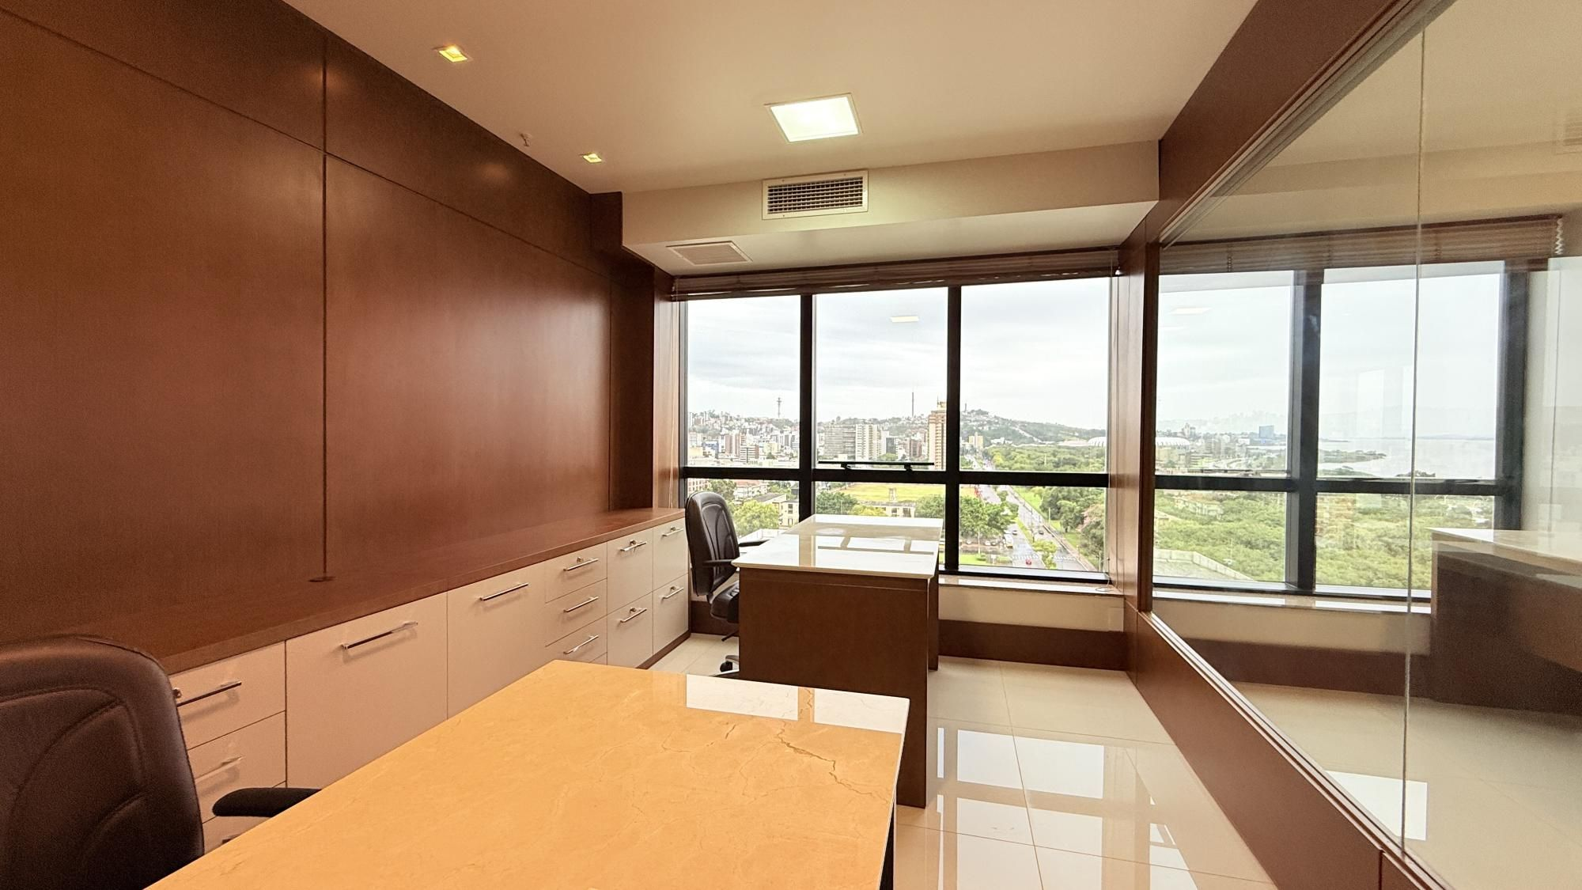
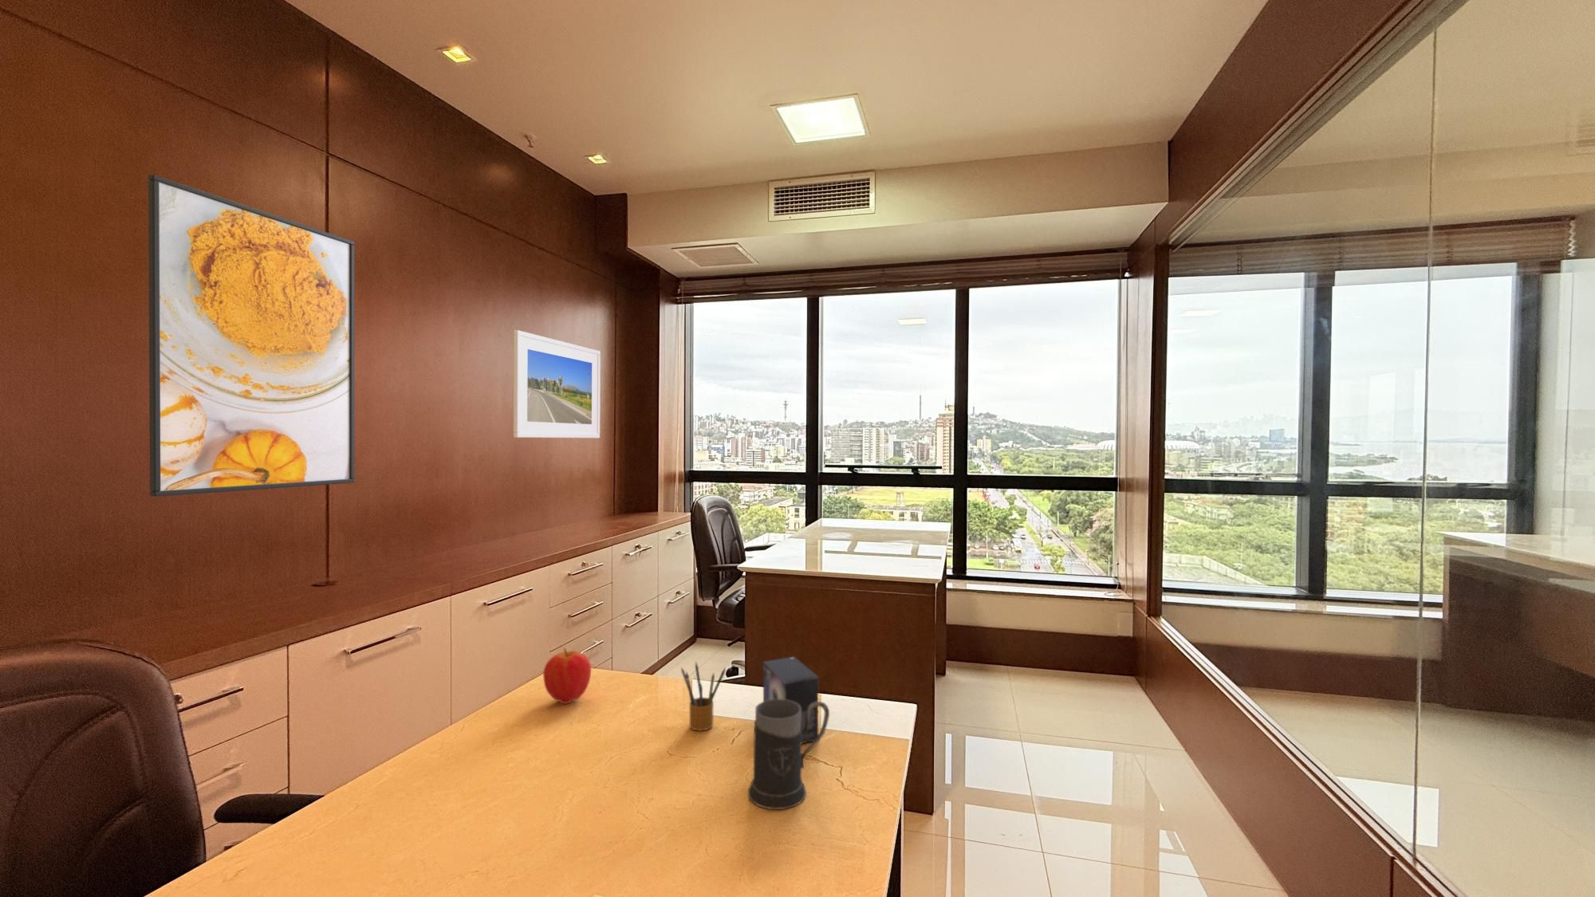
+ pencil box (702, 695)
+ mug (790, 747)
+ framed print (265, 350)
+ apple (567, 672)
+ small box (789, 699)
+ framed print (561, 389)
